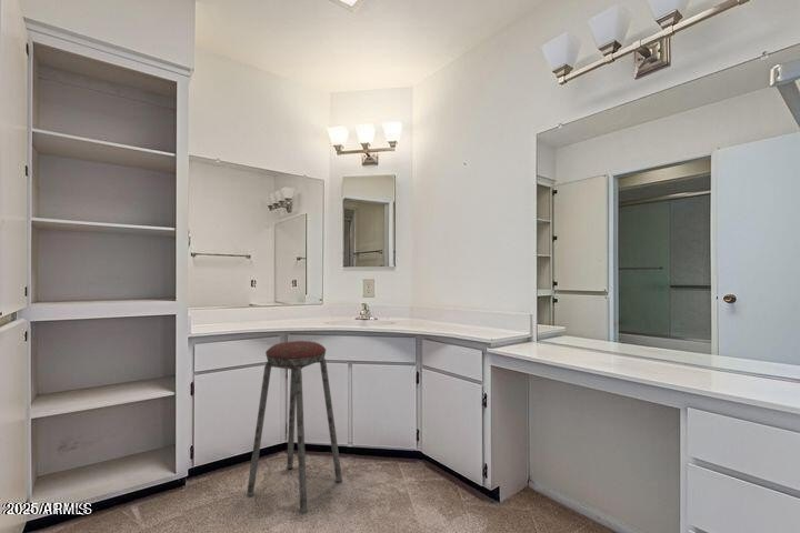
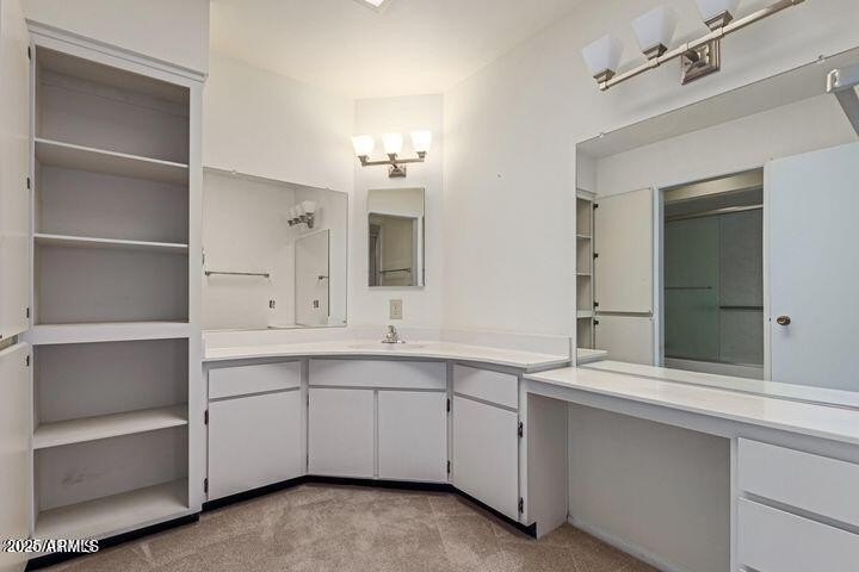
- music stool (297, 415)
